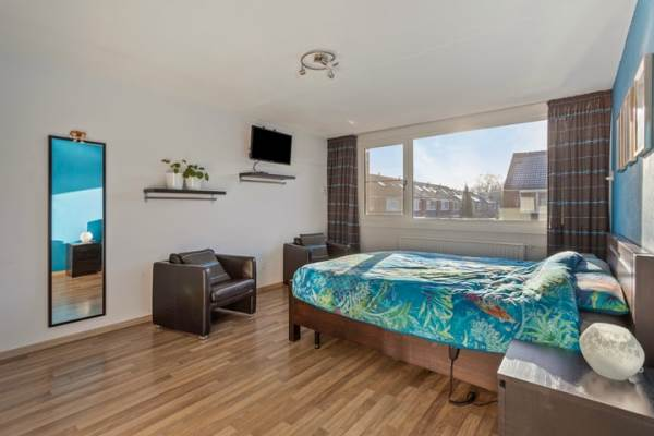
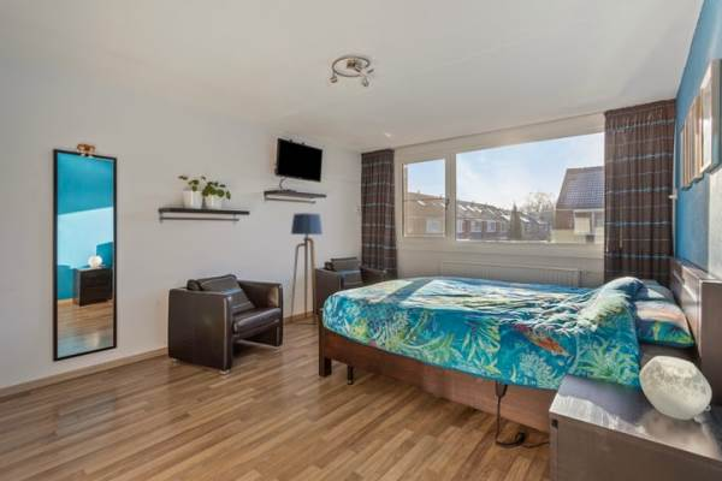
+ floor lamp (306, 268)
